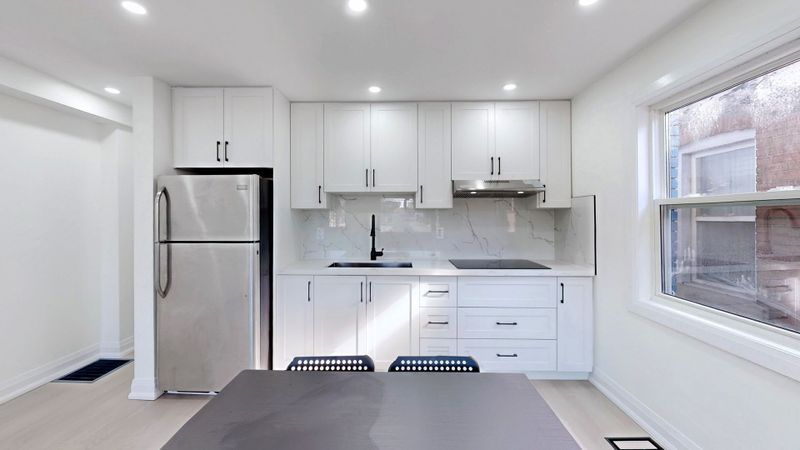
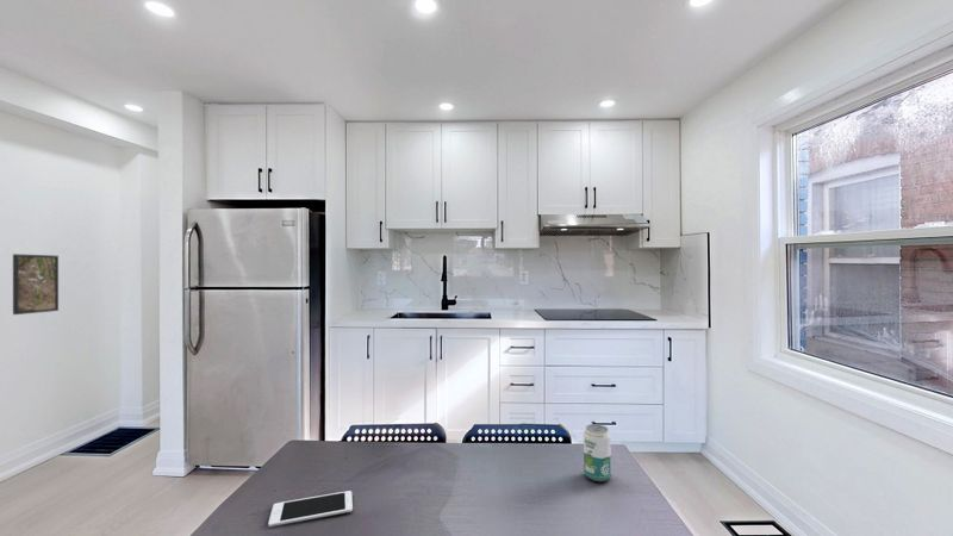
+ beverage can (597, 451)
+ cell phone (312, 507)
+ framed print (36, 283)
